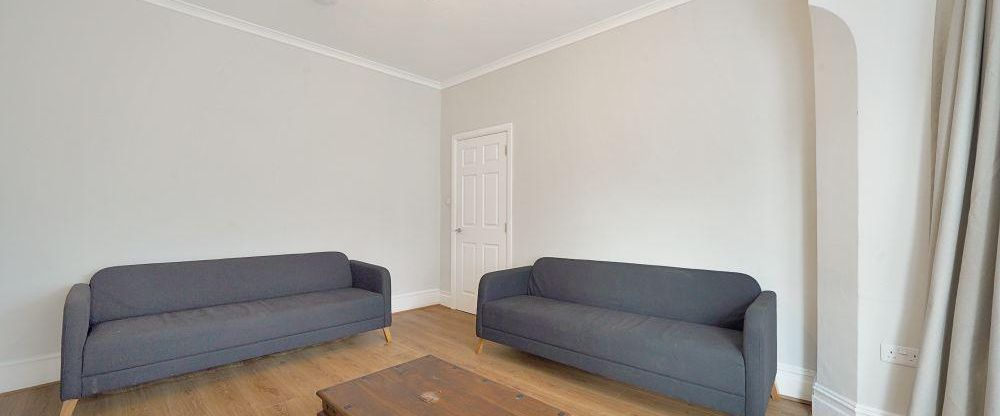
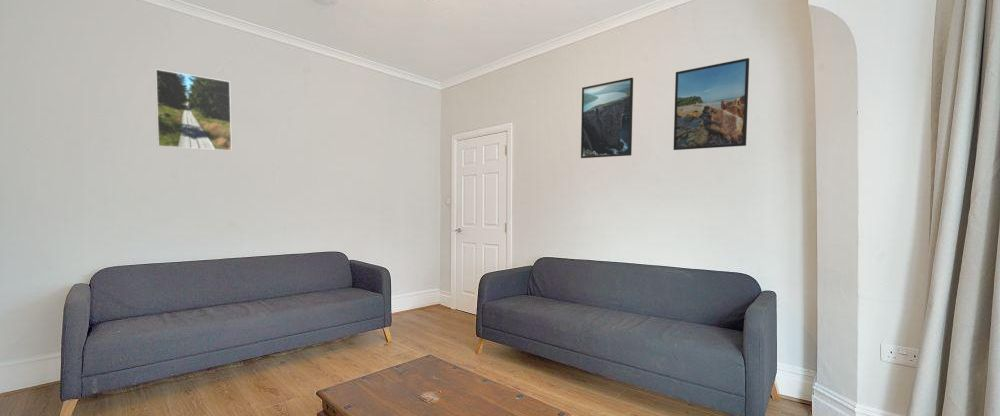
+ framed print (195, 112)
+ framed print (709, 107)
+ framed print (605, 120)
